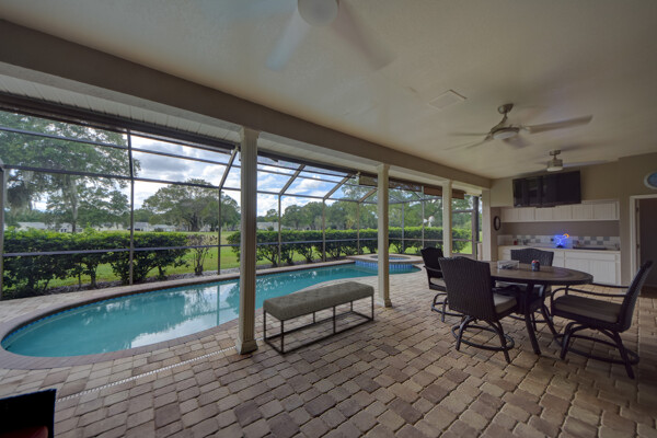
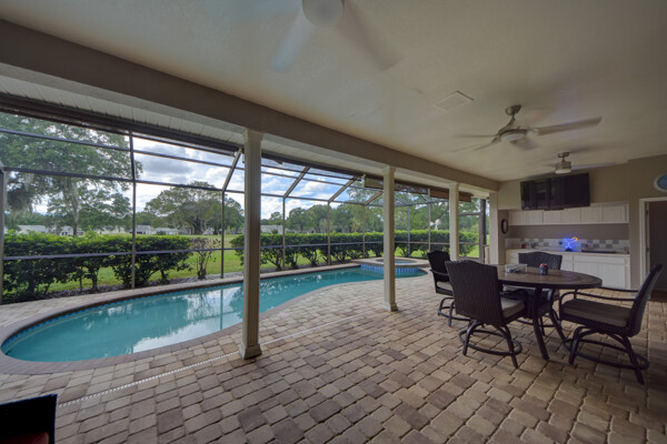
- bench (323, 309)
